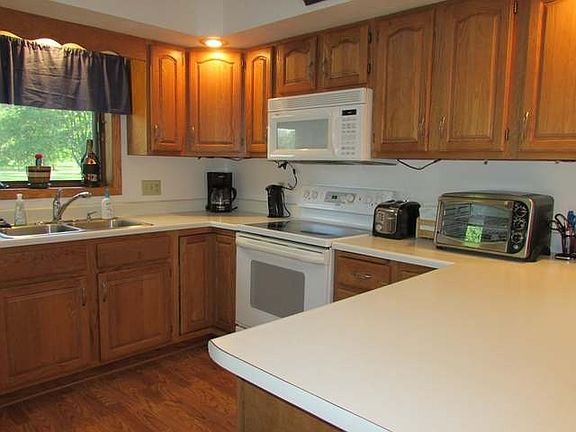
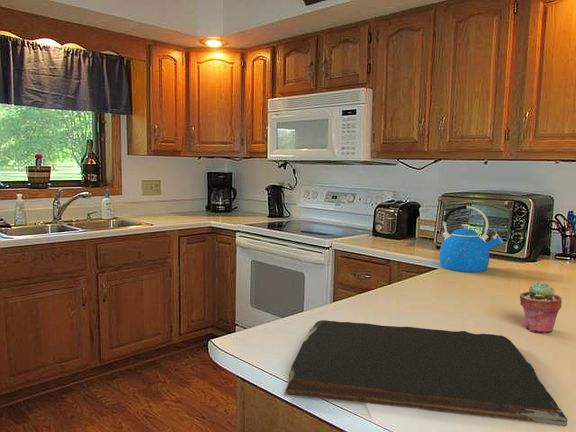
+ kettle (471, 237)
+ cutting board (411, 359)
+ potted succulent (540, 305)
